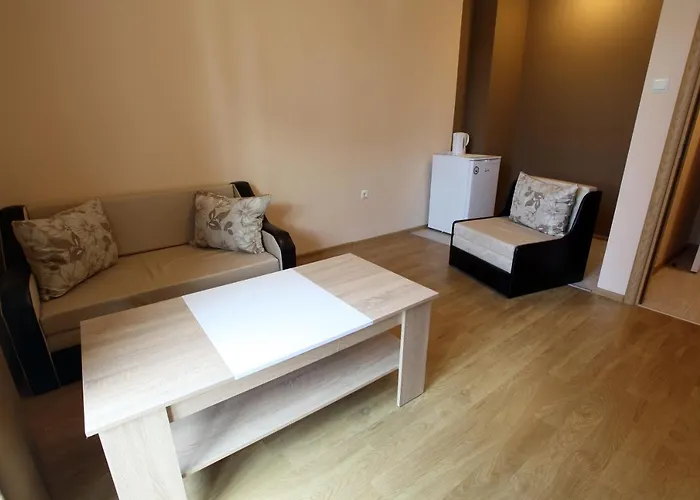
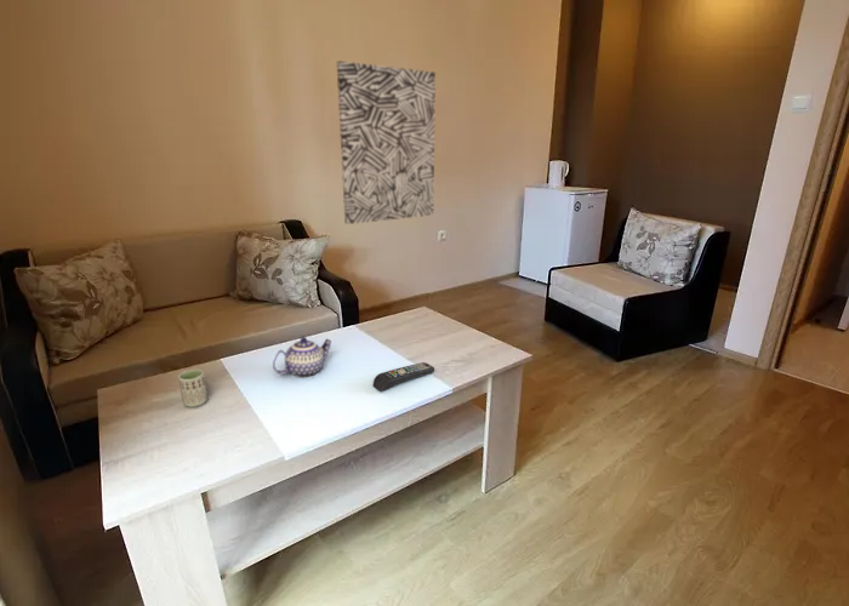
+ teapot (303, 354)
+ remote control (404, 375)
+ wall art (391, 147)
+ cup (193, 388)
